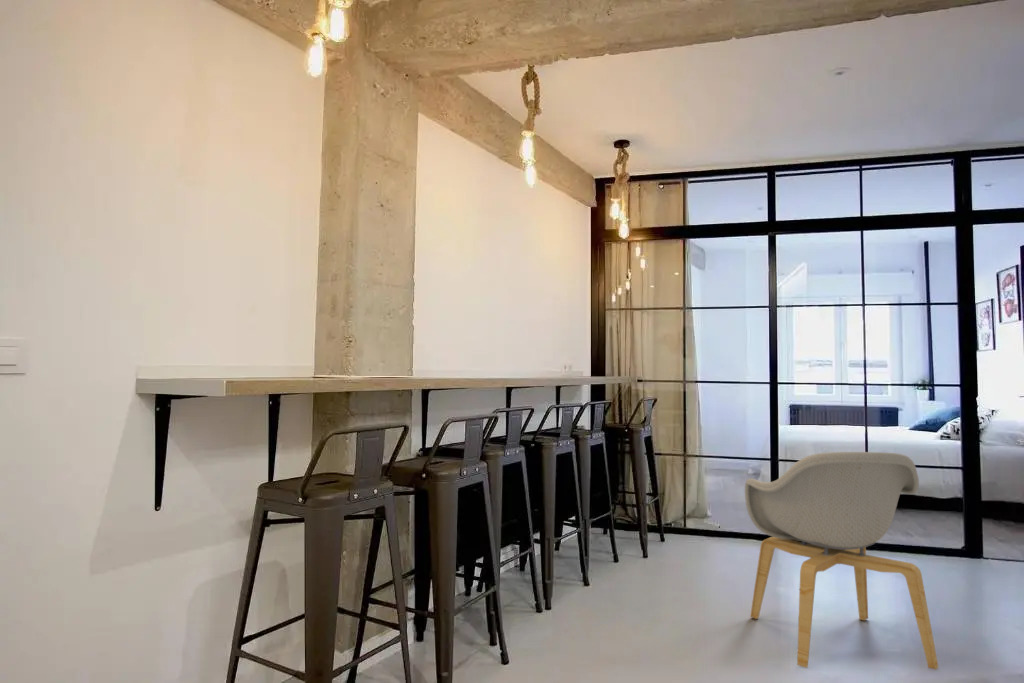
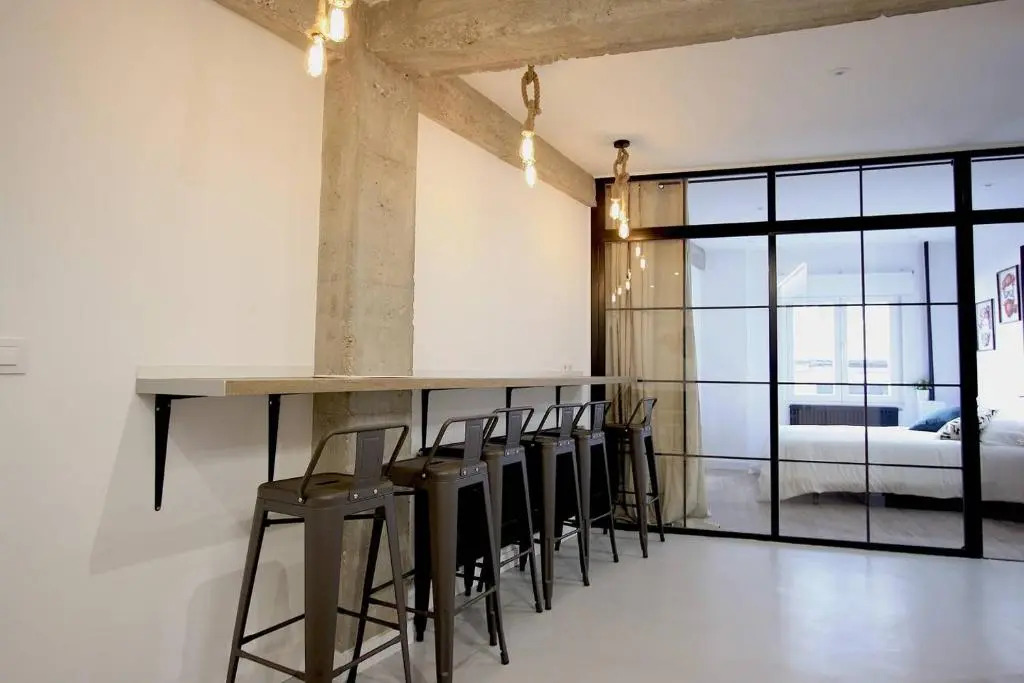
- armchair (834, 542)
